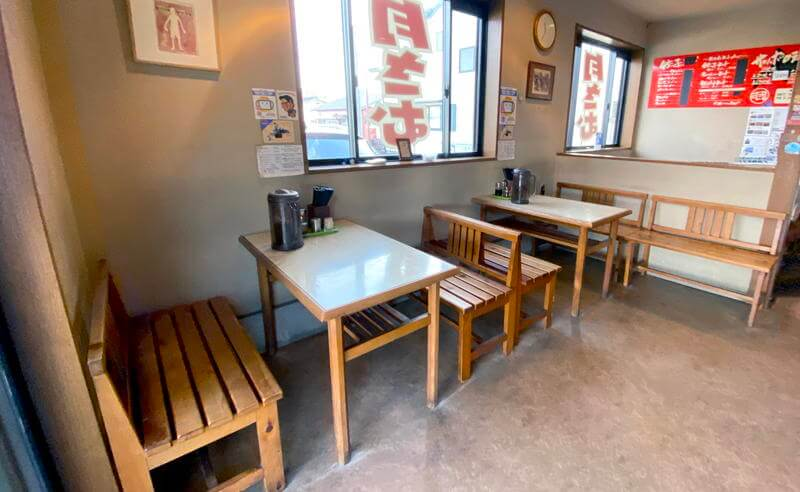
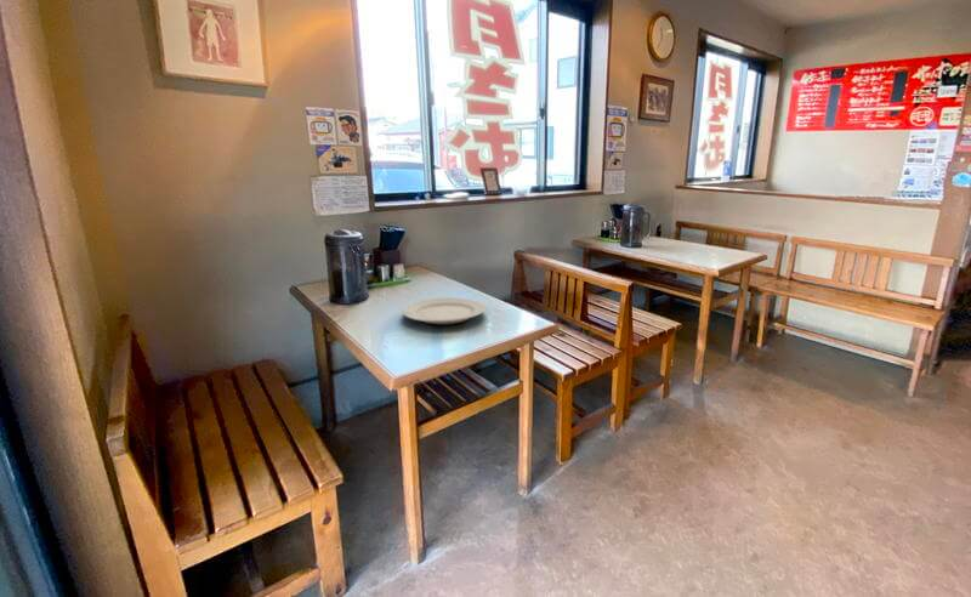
+ chinaware (444, 312)
